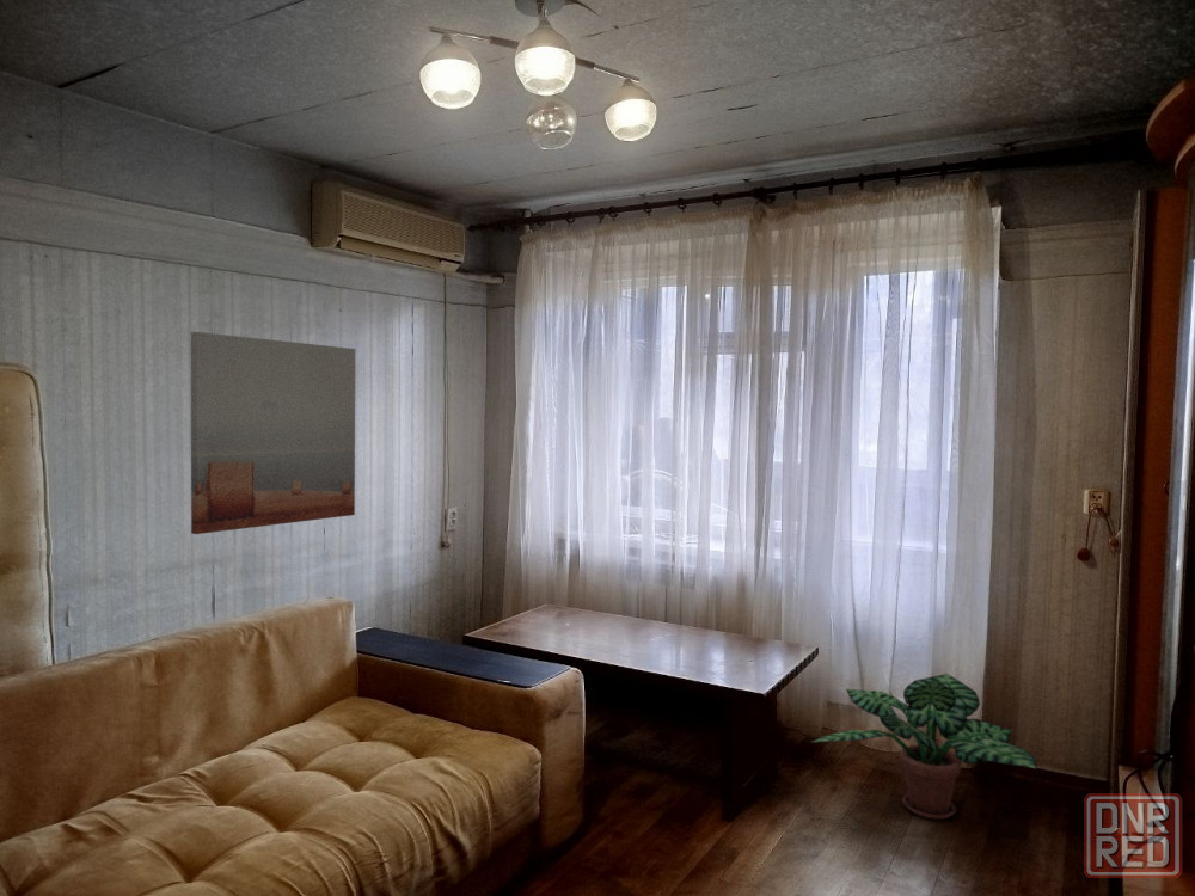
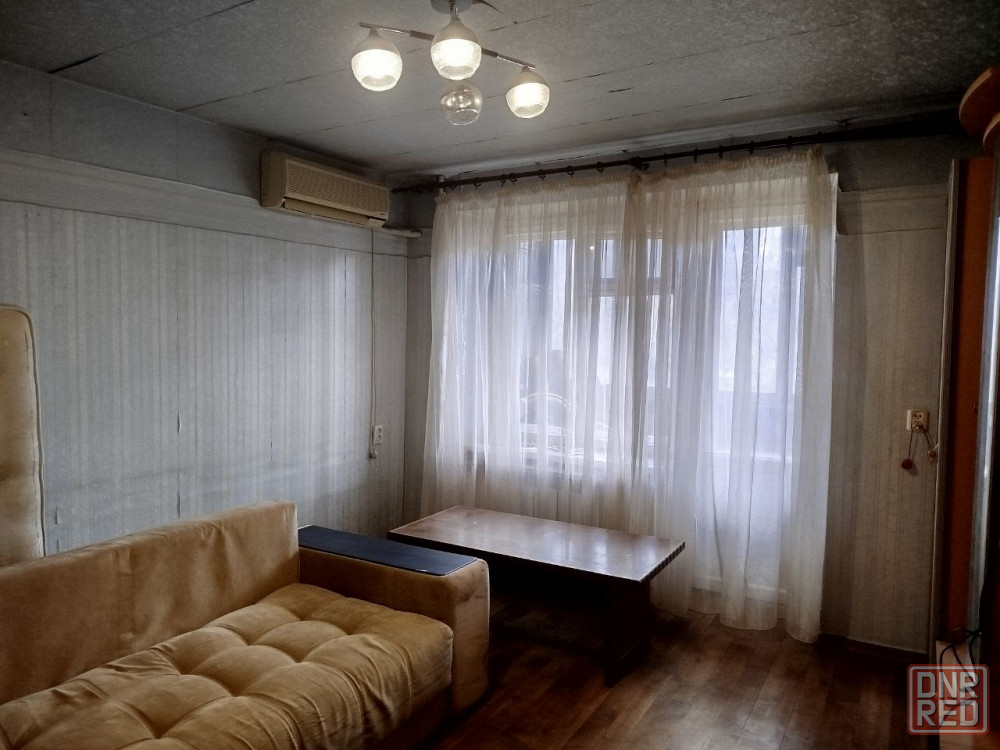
- potted plant (930, 734)
- wall art (280, 432)
